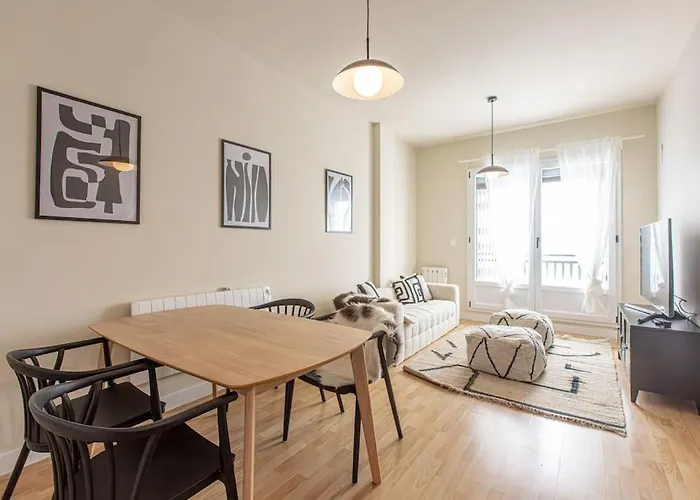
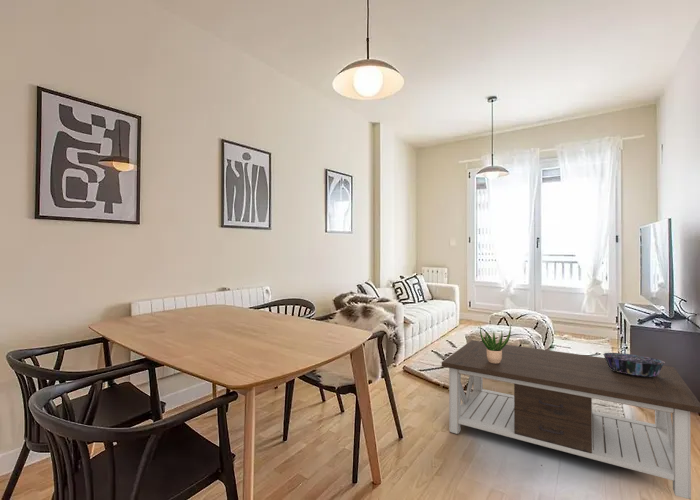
+ decorative bowl (632, 365)
+ potted plant (495, 342)
+ coffee table (555, 400)
